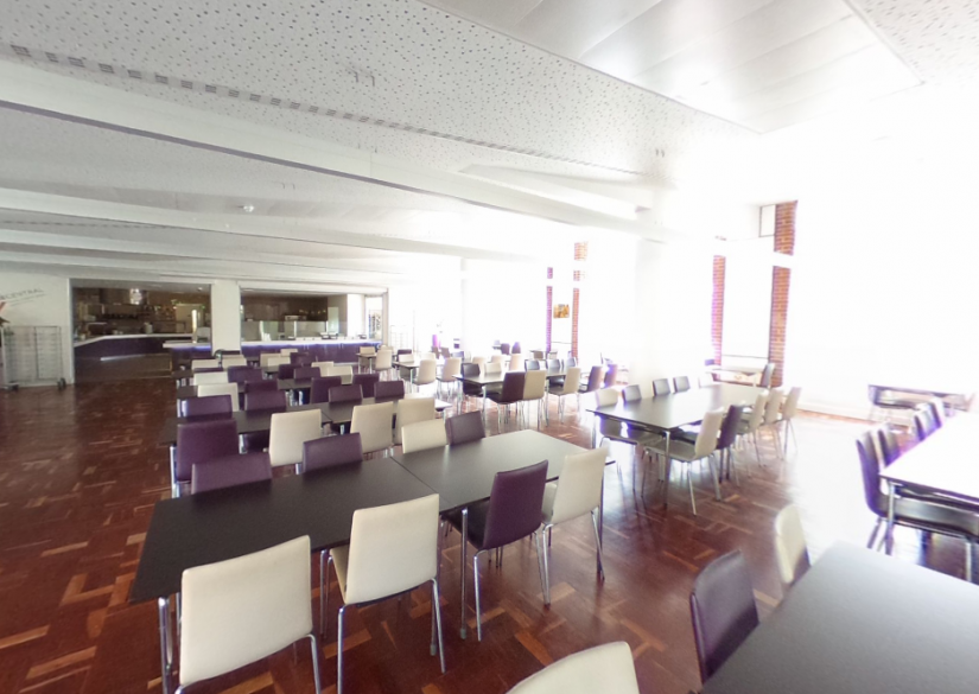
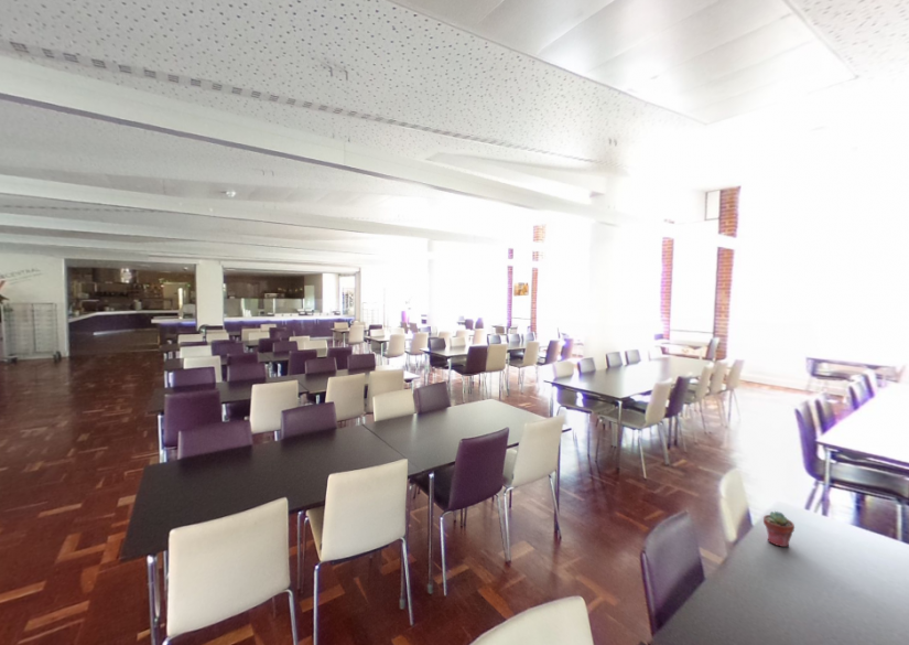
+ potted succulent (778, 527)
